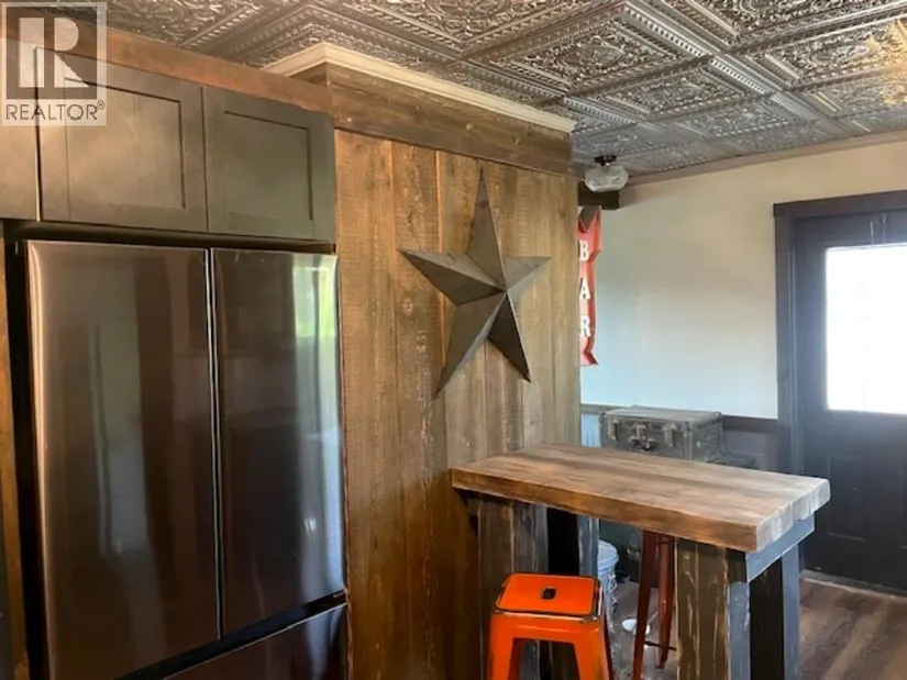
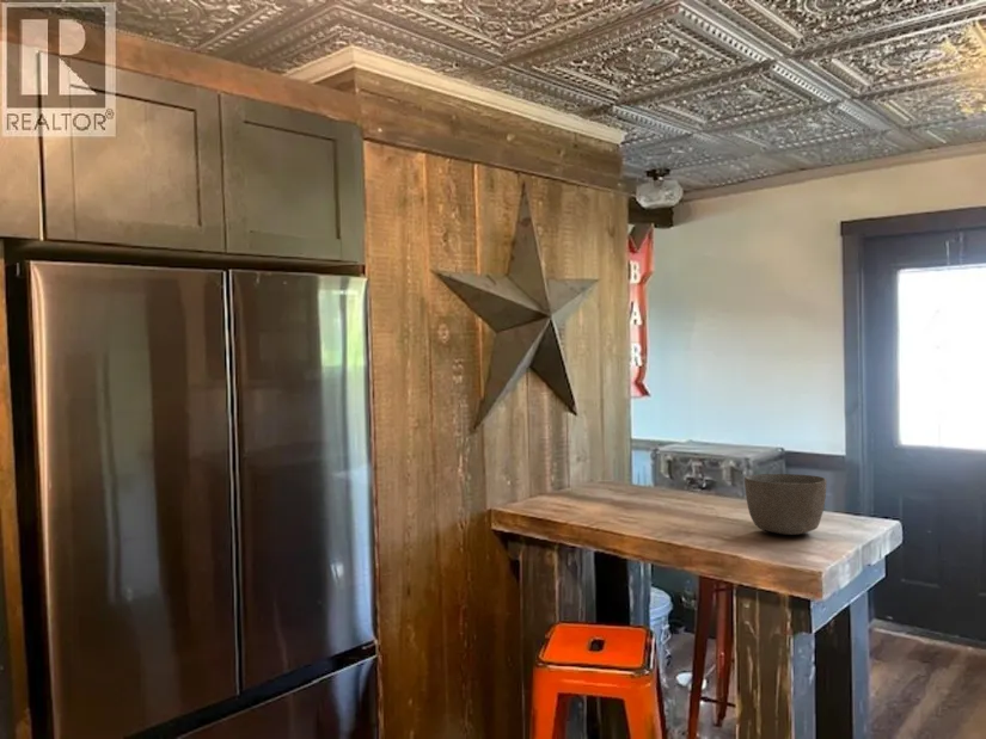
+ bowl (785, 504)
